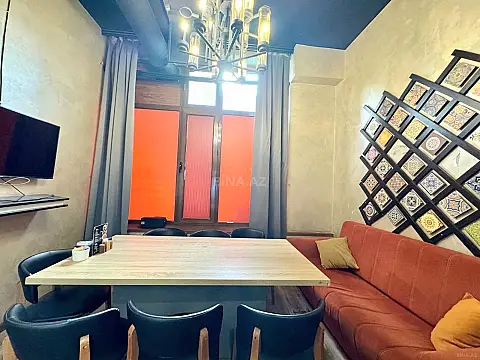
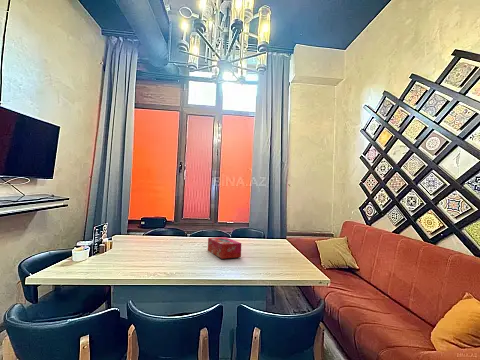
+ tissue box (223, 247)
